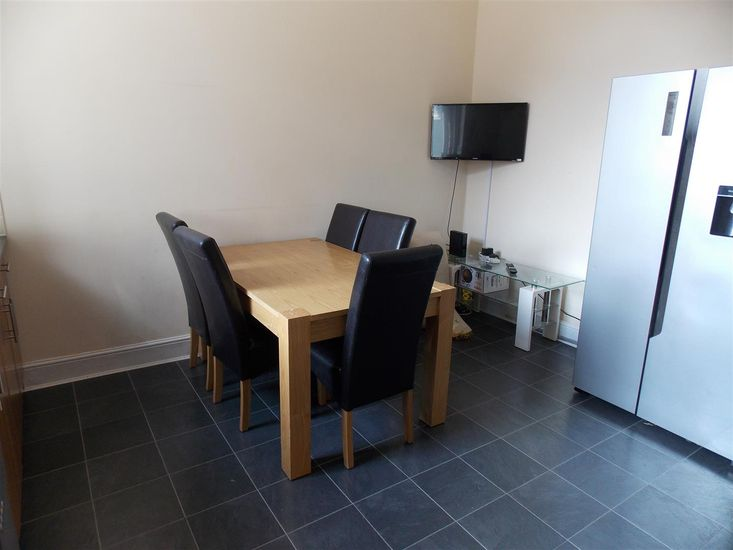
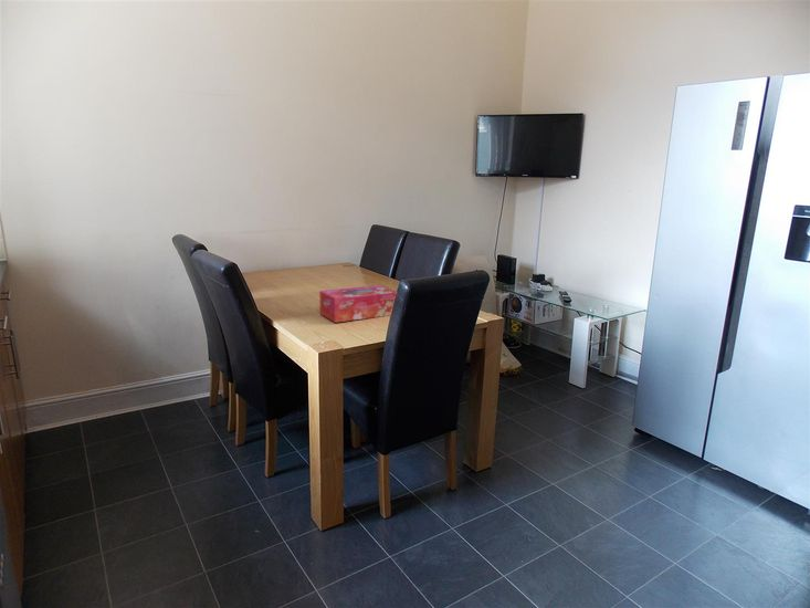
+ tissue box (358, 302)
